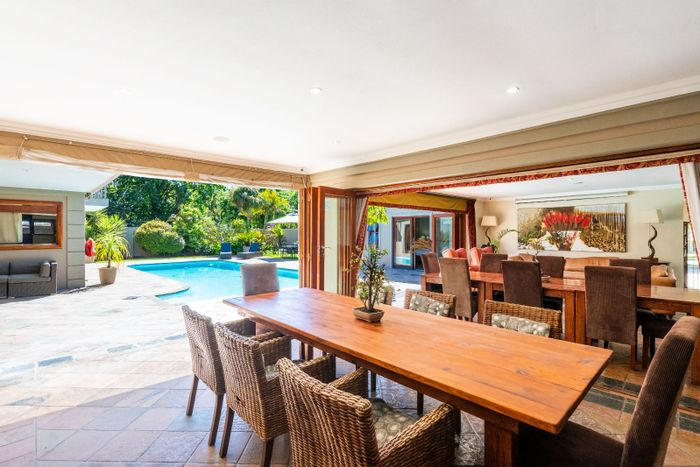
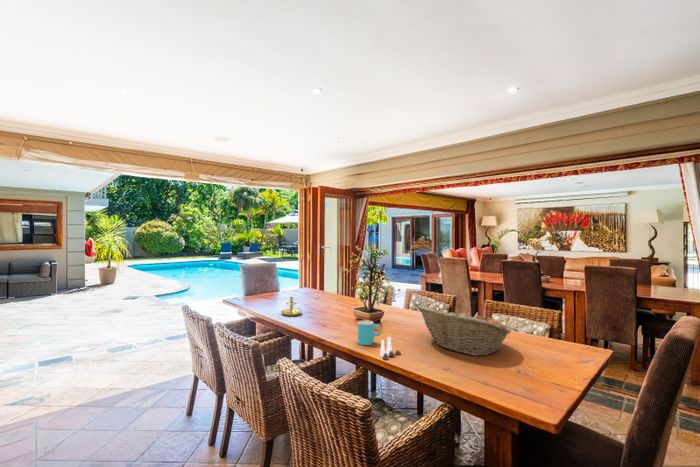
+ salt and pepper shaker set (389, 346)
+ cup (368, 333)
+ candle holder (292, 302)
+ fruit basket (461, 325)
